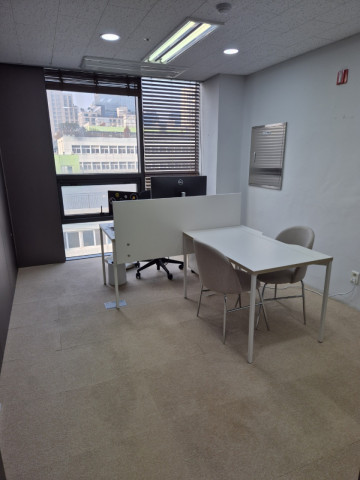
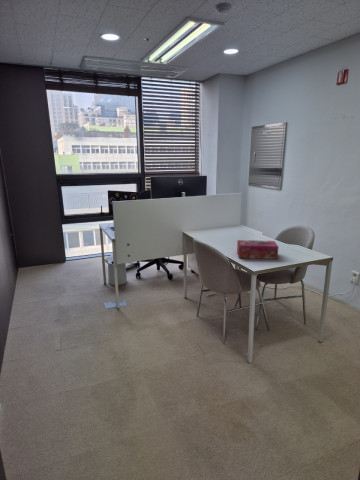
+ tissue box (256, 249)
